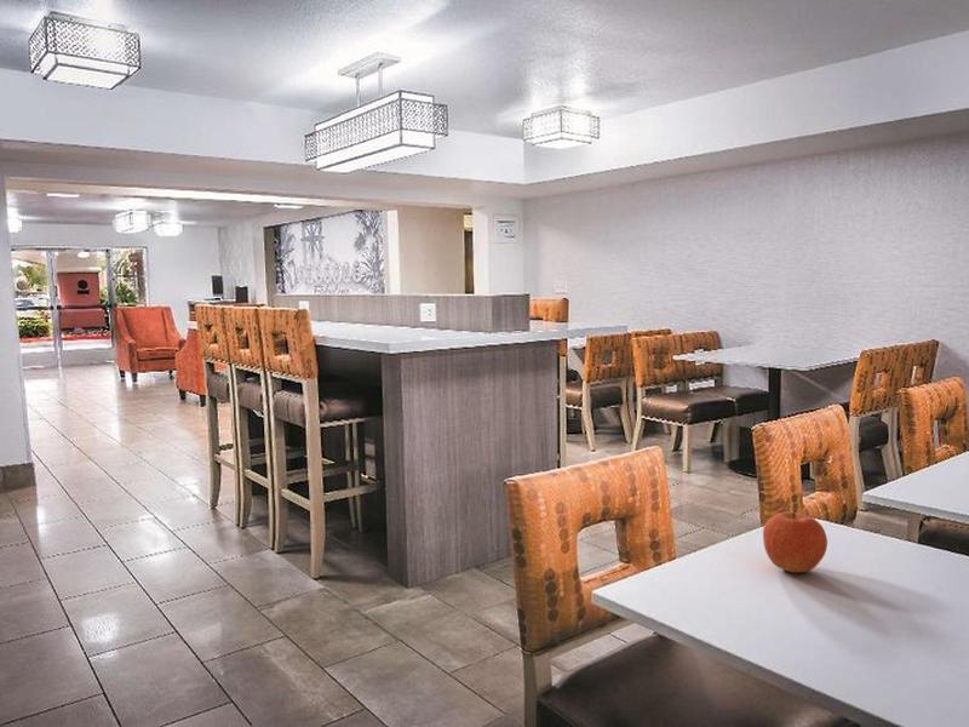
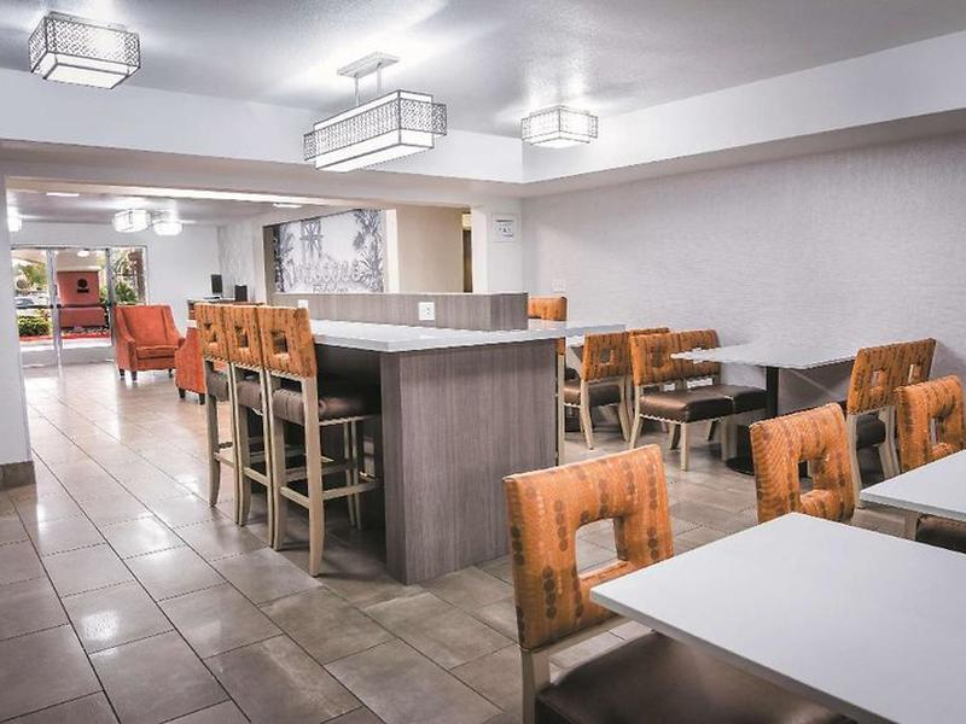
- fruit (795, 540)
